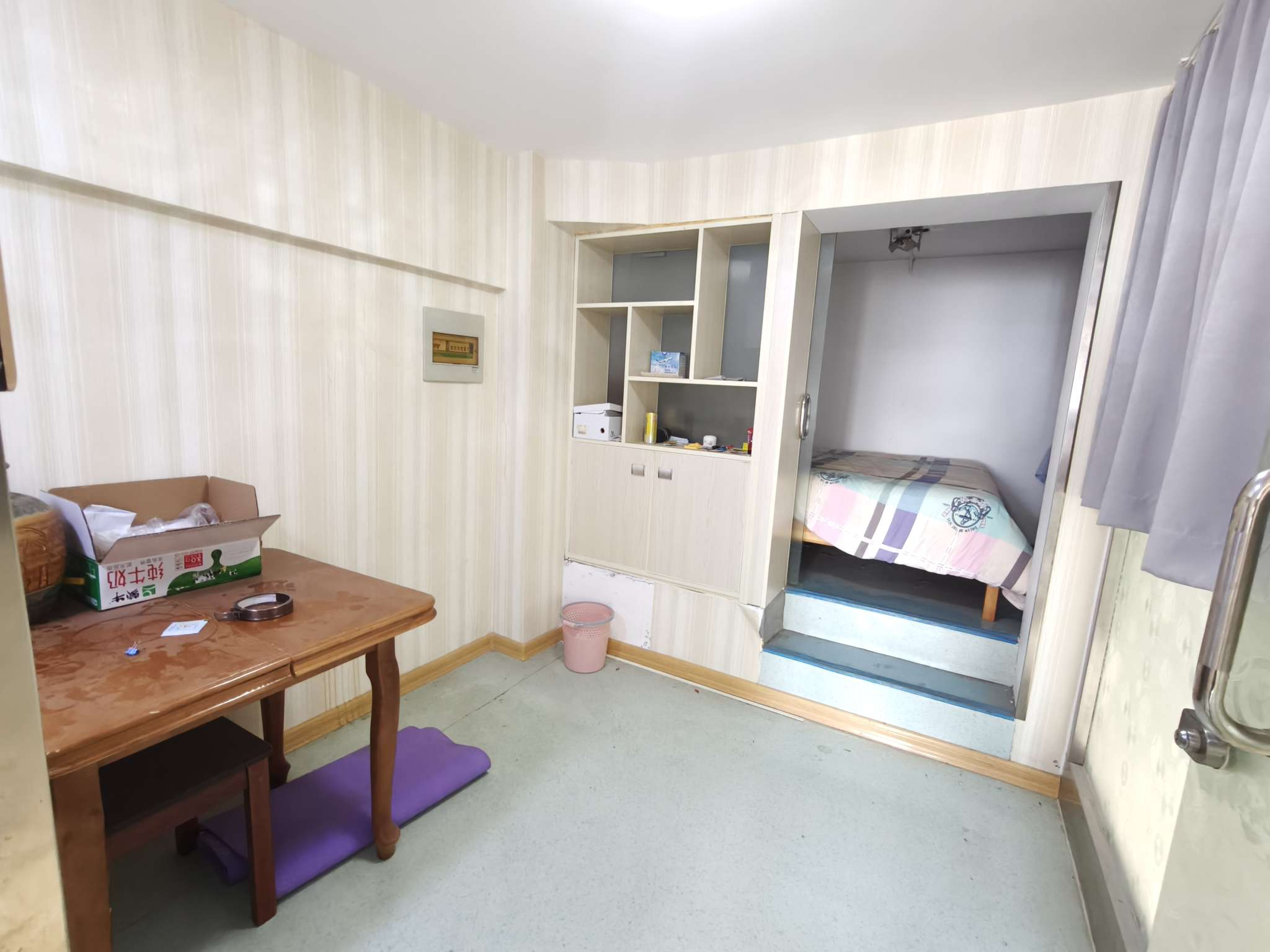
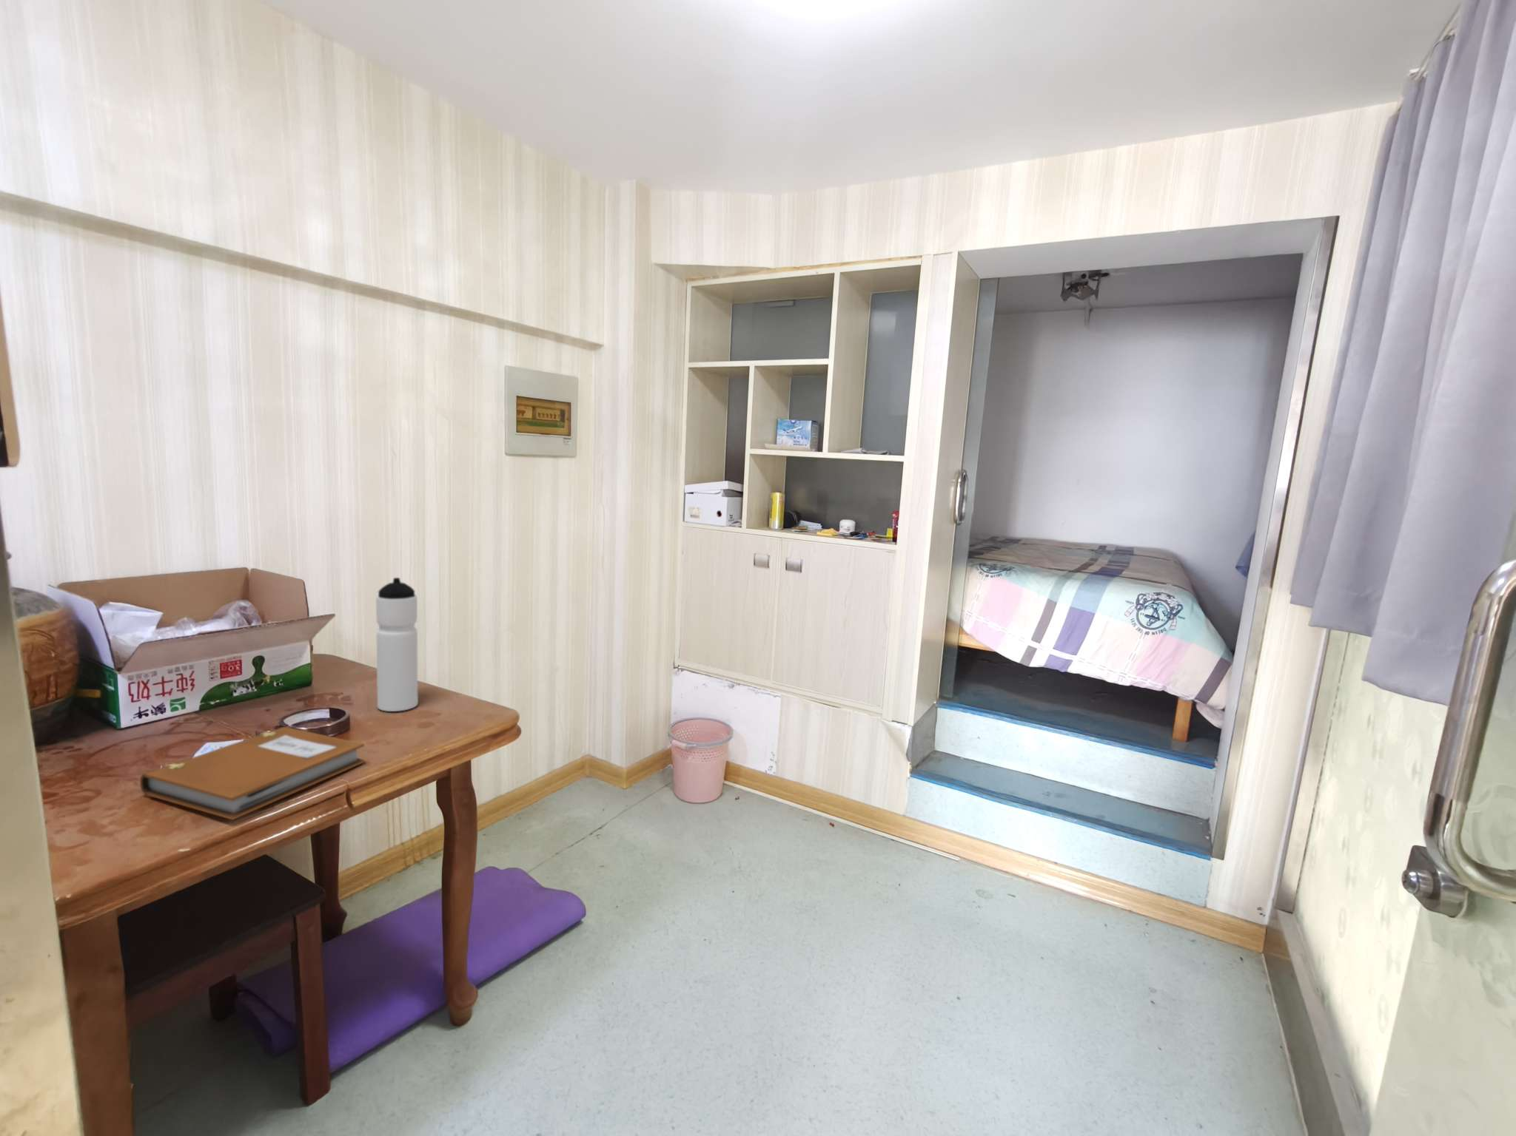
+ water bottle (396, 642)
+ notebook (263, 765)
